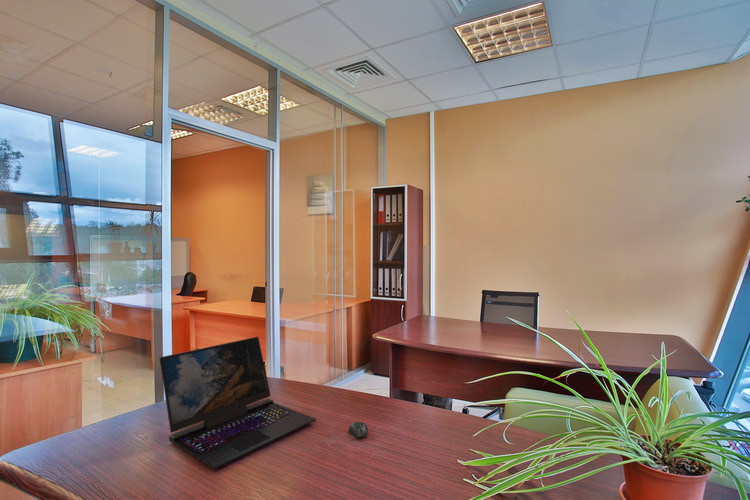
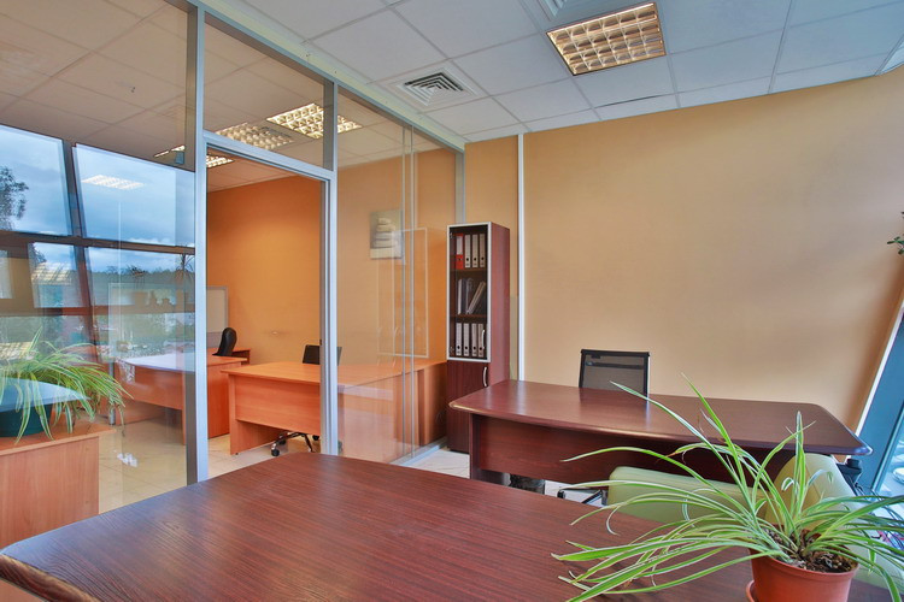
- computer mouse (358, 428)
- laptop (240, 391)
